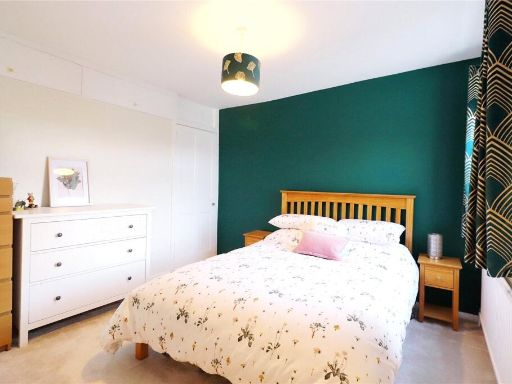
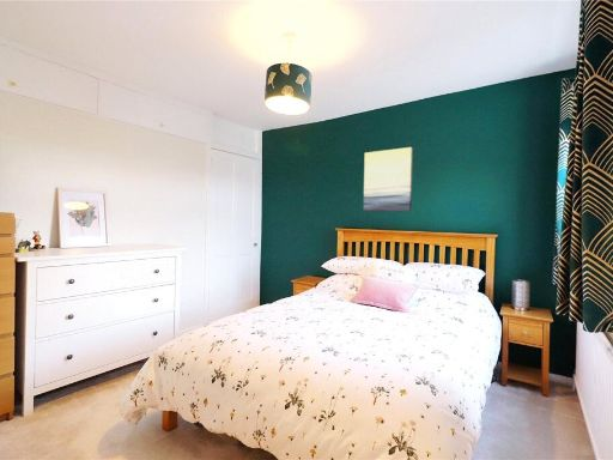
+ wall art (387, 180)
